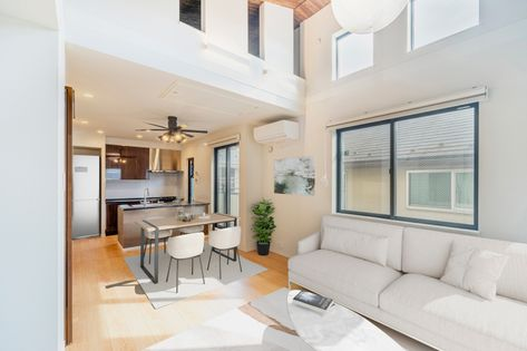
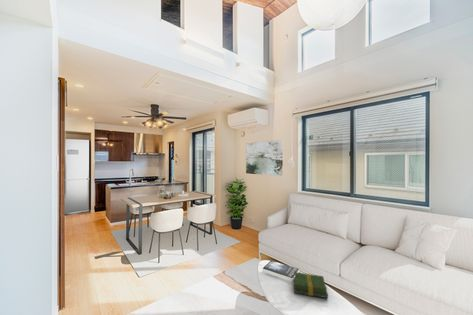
+ book (309, 284)
